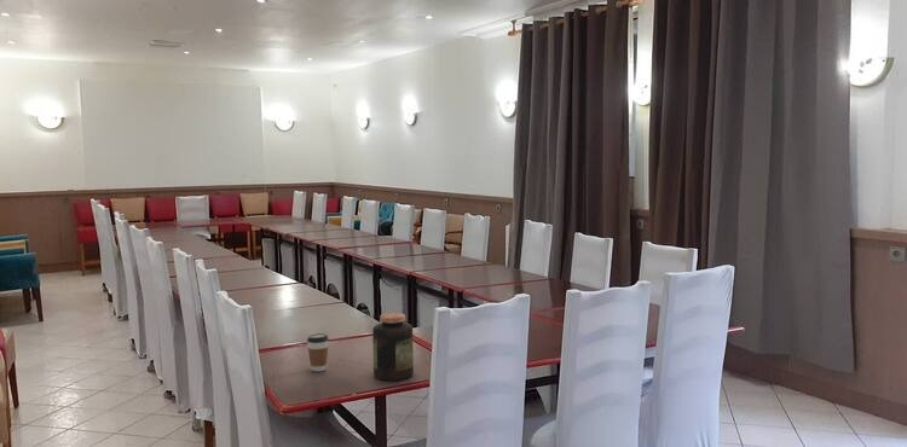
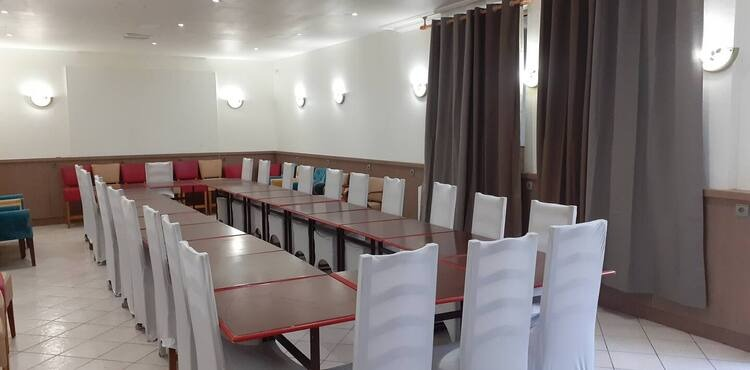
- coffee cup (318, 352)
- jar (393, 344)
